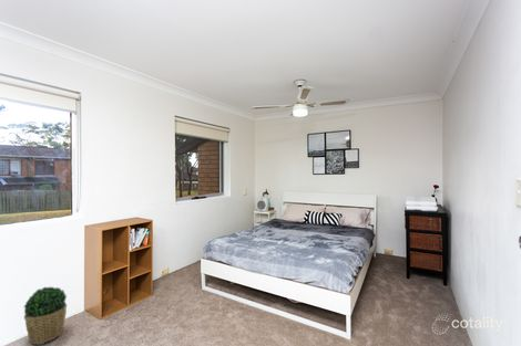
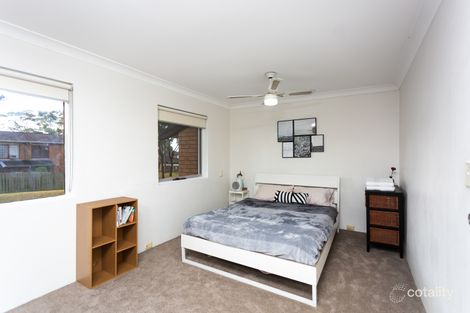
- potted plant (45, 312)
